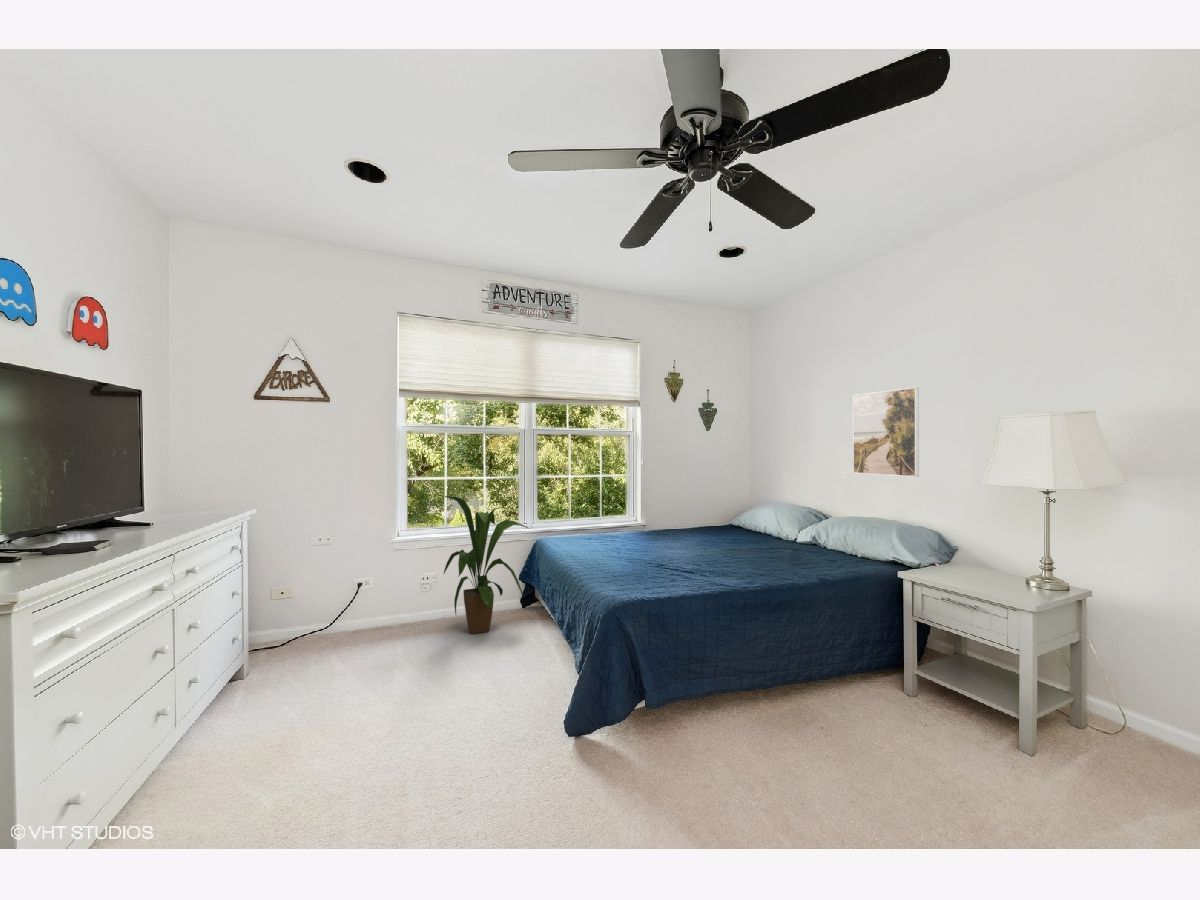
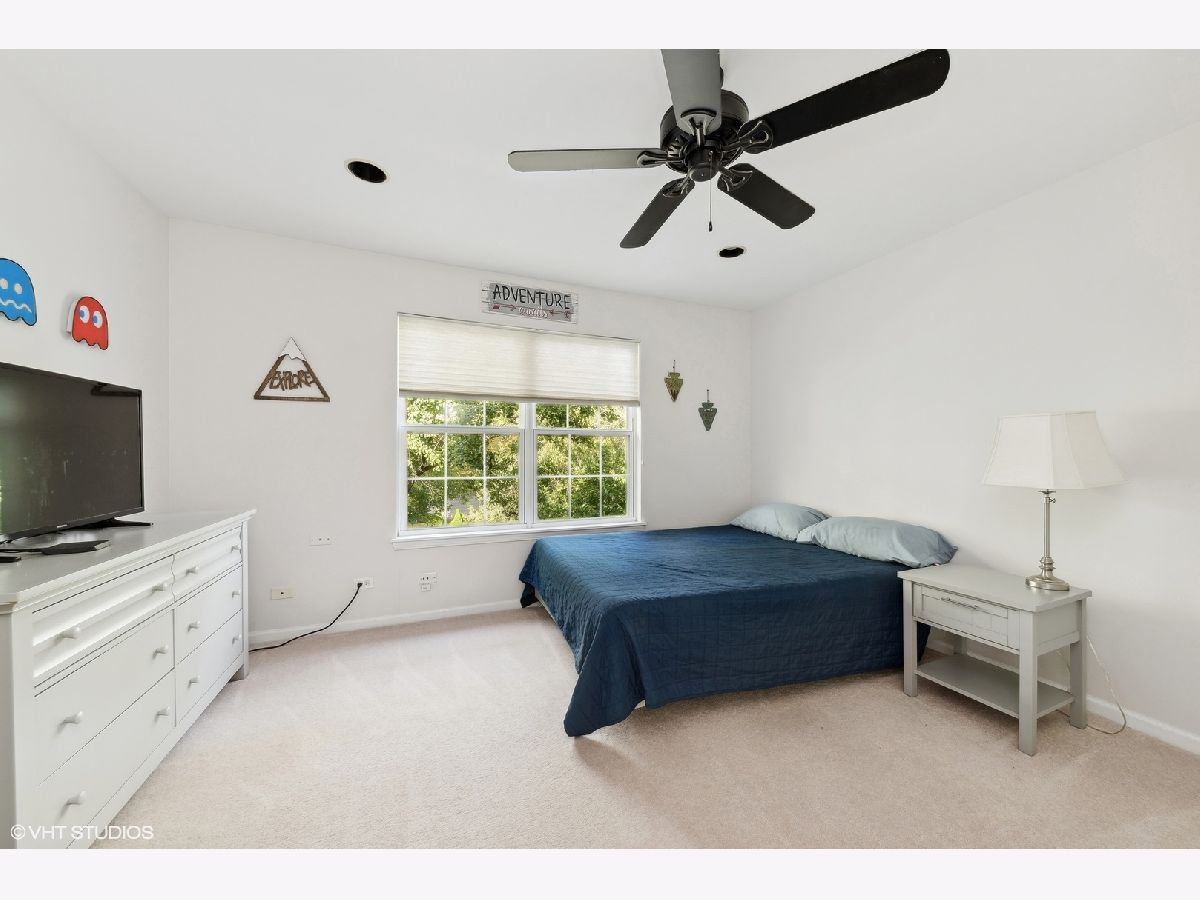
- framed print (883, 433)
- house plant (488, 560)
